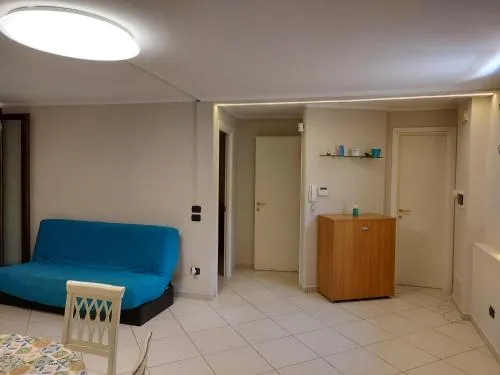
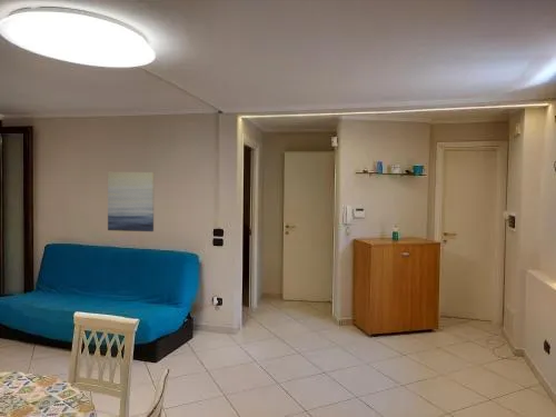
+ wall art (130, 201)
